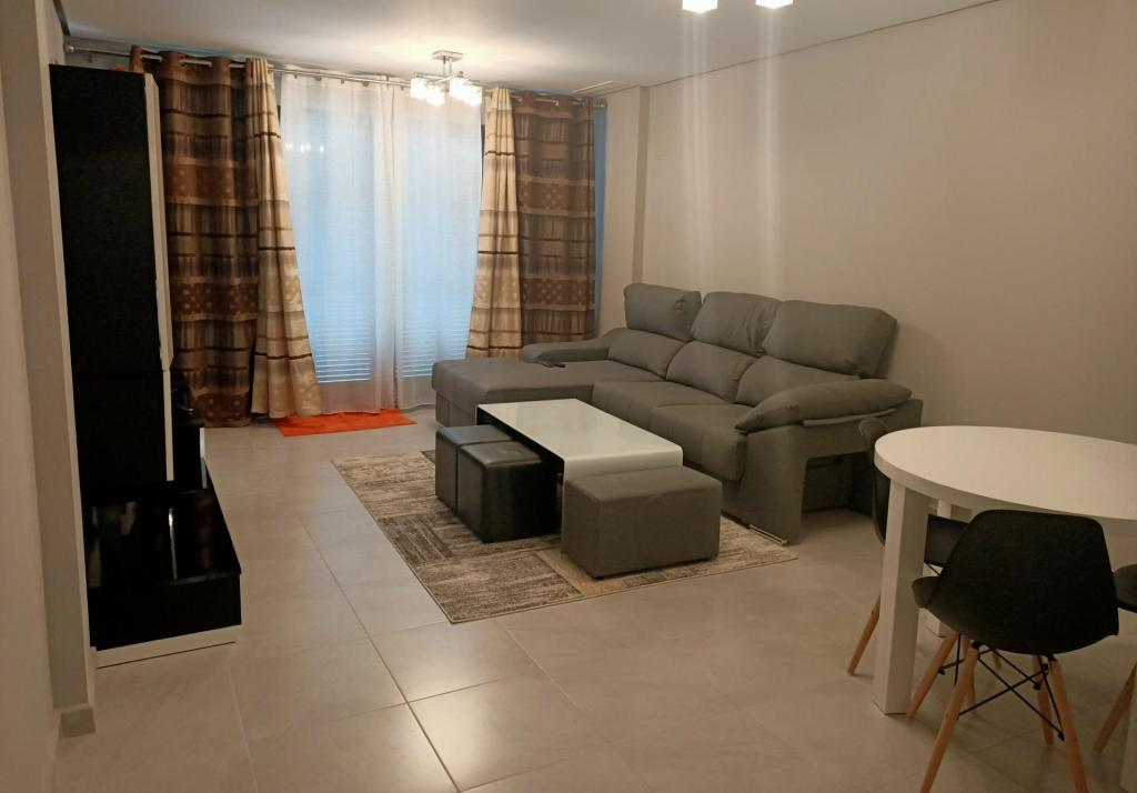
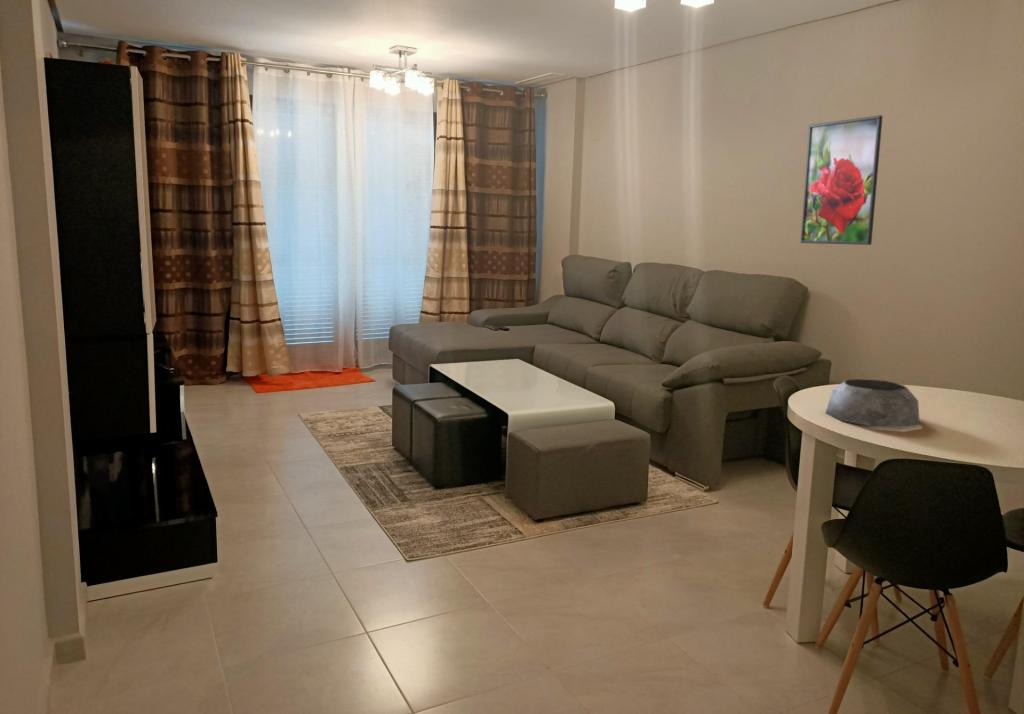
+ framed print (839, 182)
+ plant pot (872, 400)
